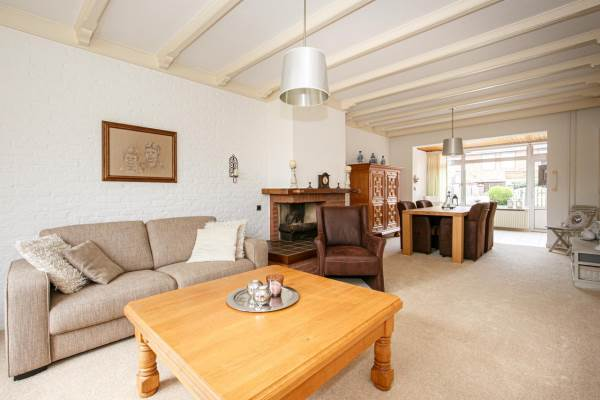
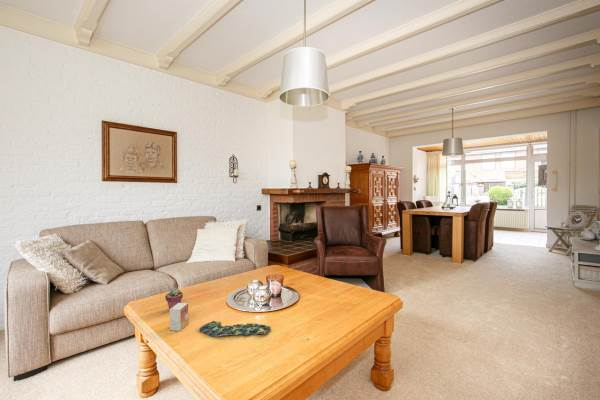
+ small box (179, 316)
+ potted succulent (174, 298)
+ decorative bowl (235, 327)
